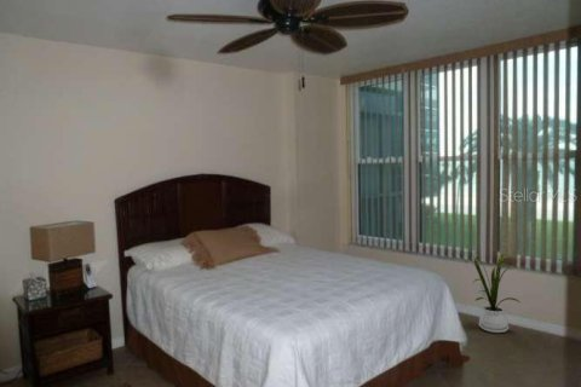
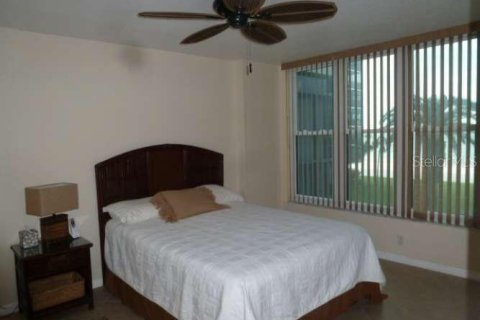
- house plant (490, 288)
